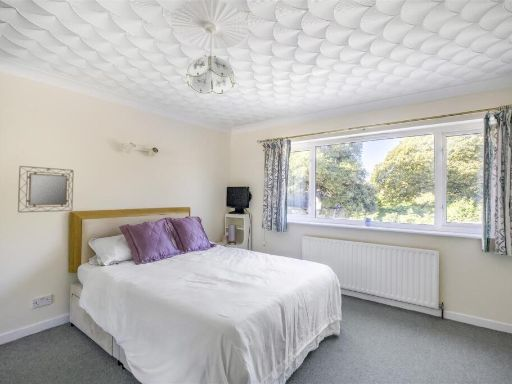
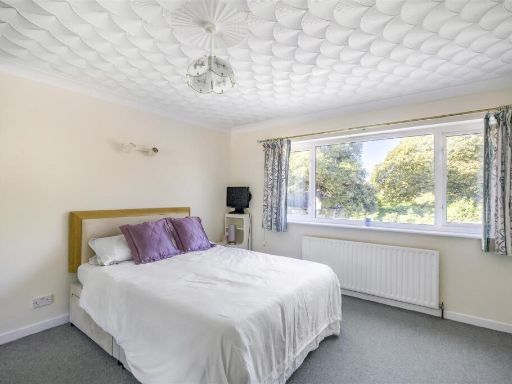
- home mirror (48, 189)
